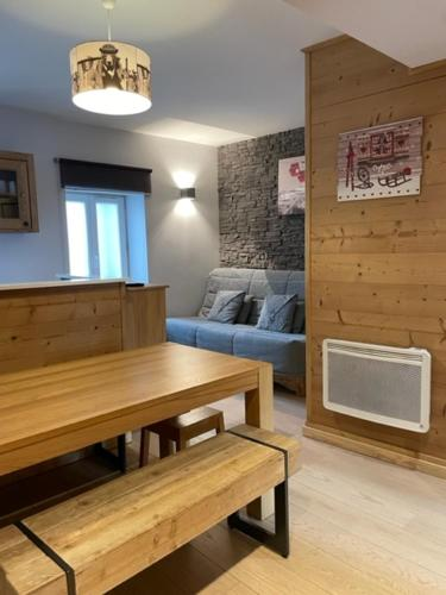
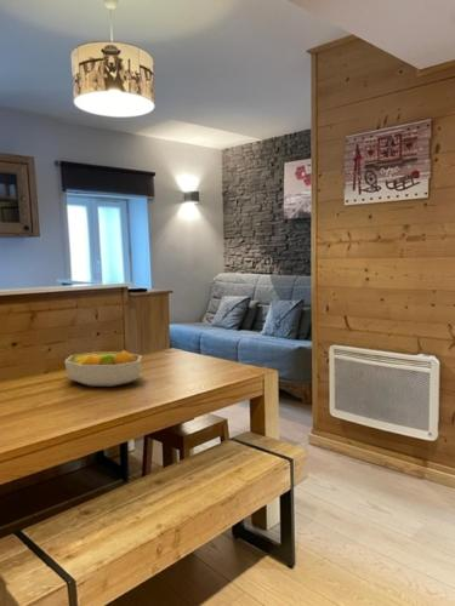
+ fruit bowl (103, 364)
